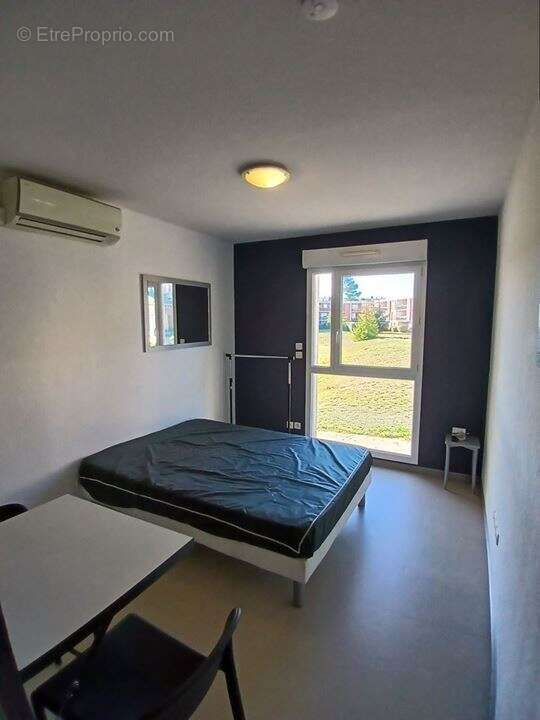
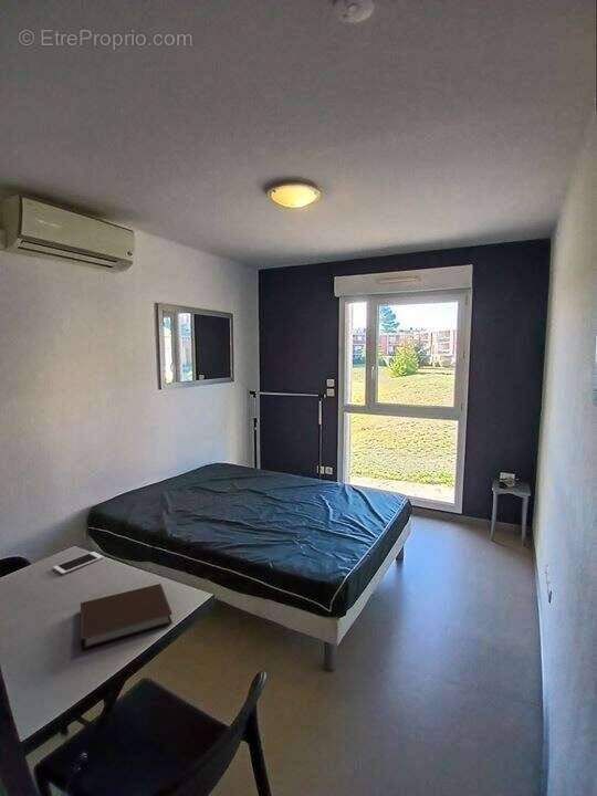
+ notebook (125, 611)
+ cell phone (78, 562)
